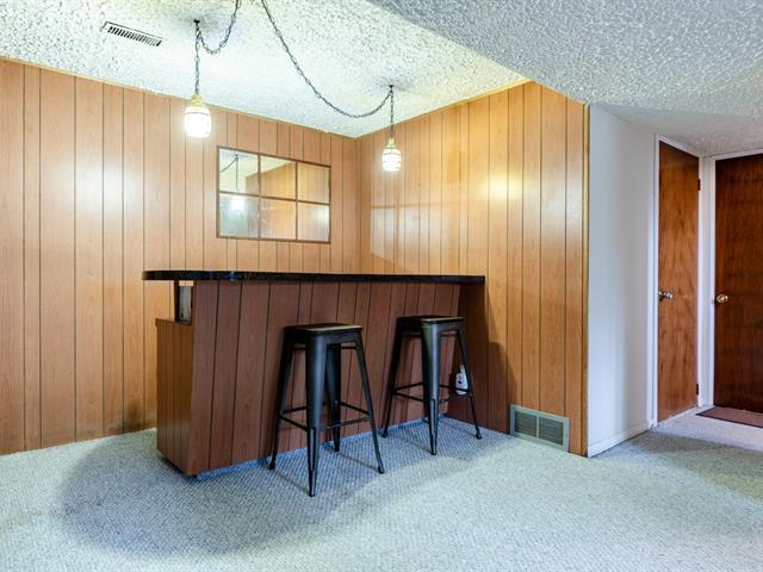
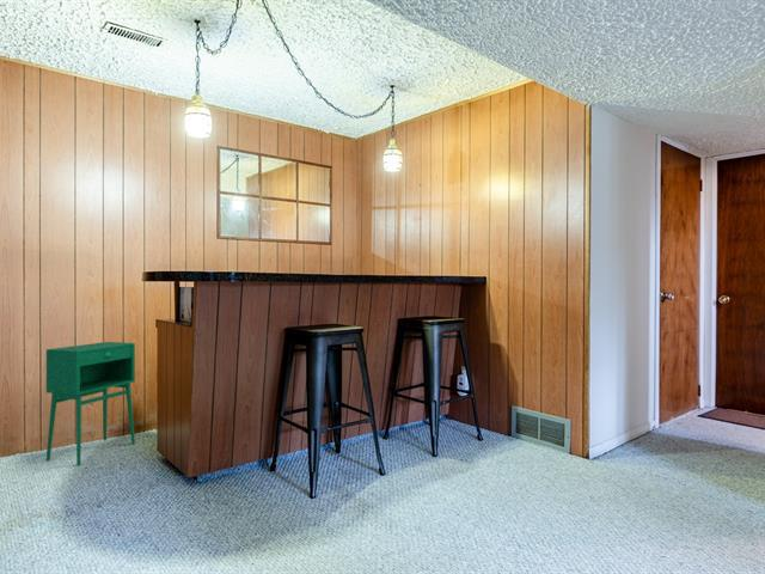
+ storage cabinet (92, 398)
